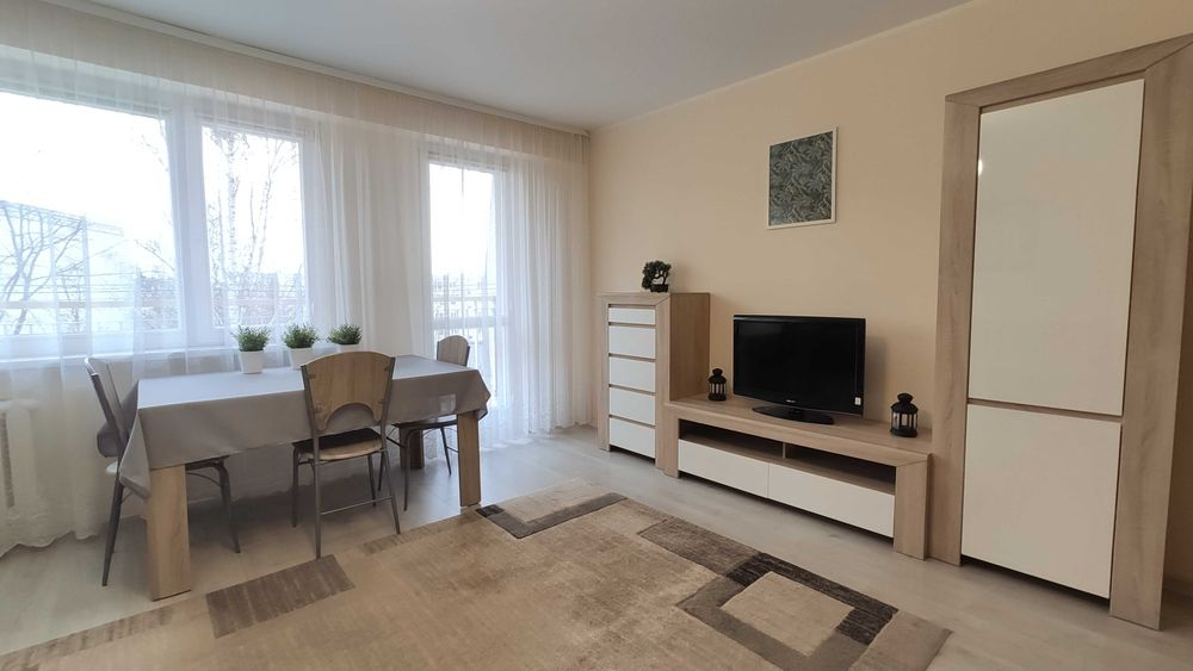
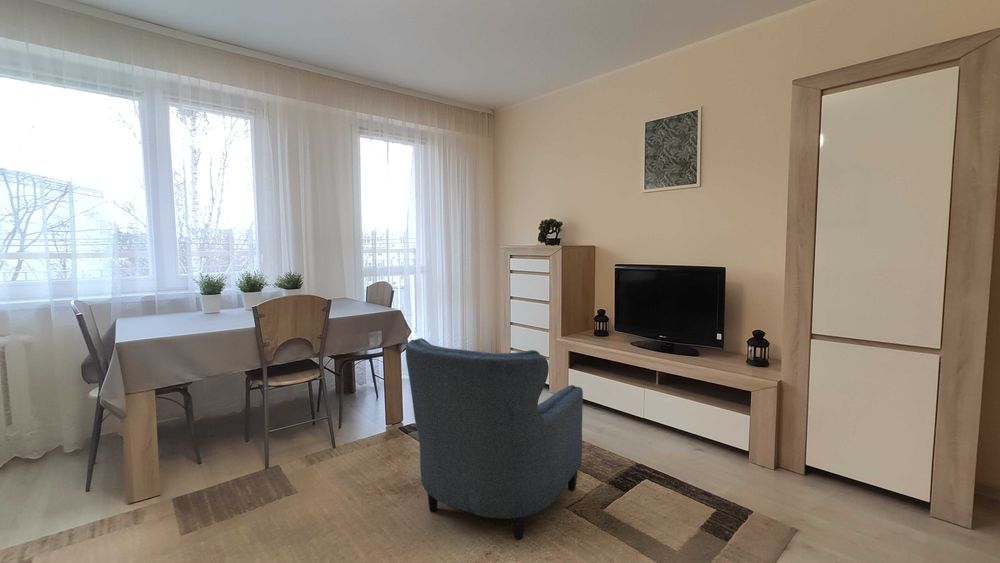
+ armchair (491, 421)
